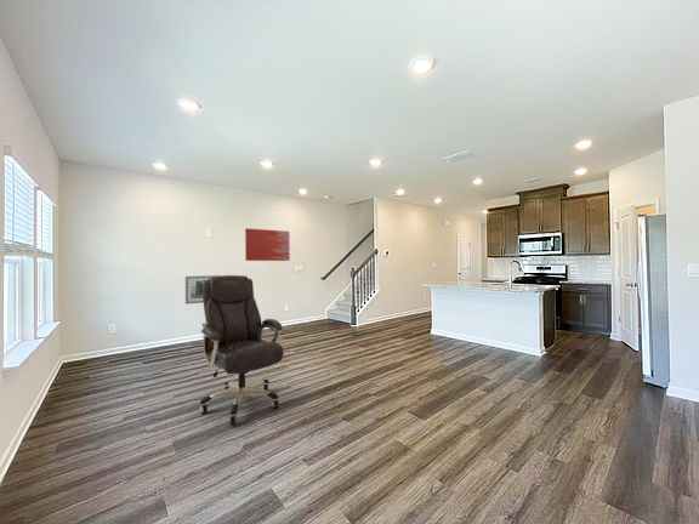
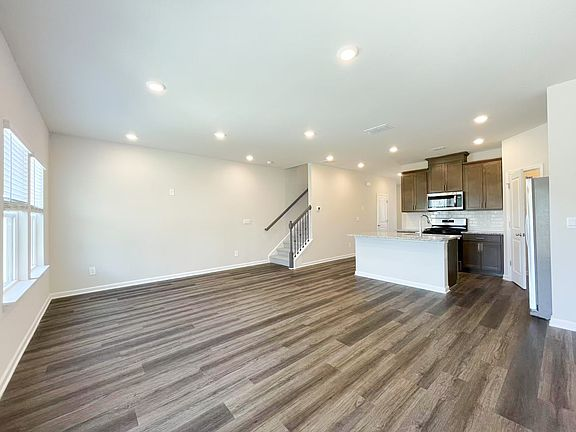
- wall art (268, 245)
- wall art (201, 289)
- chair (240, 338)
